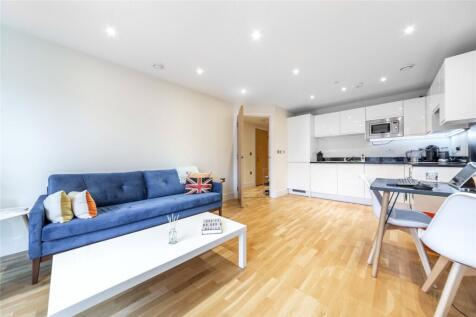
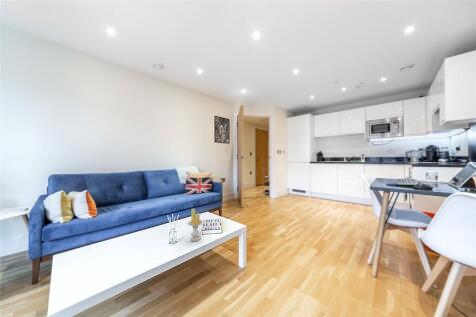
+ candle (195, 223)
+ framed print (222, 130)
